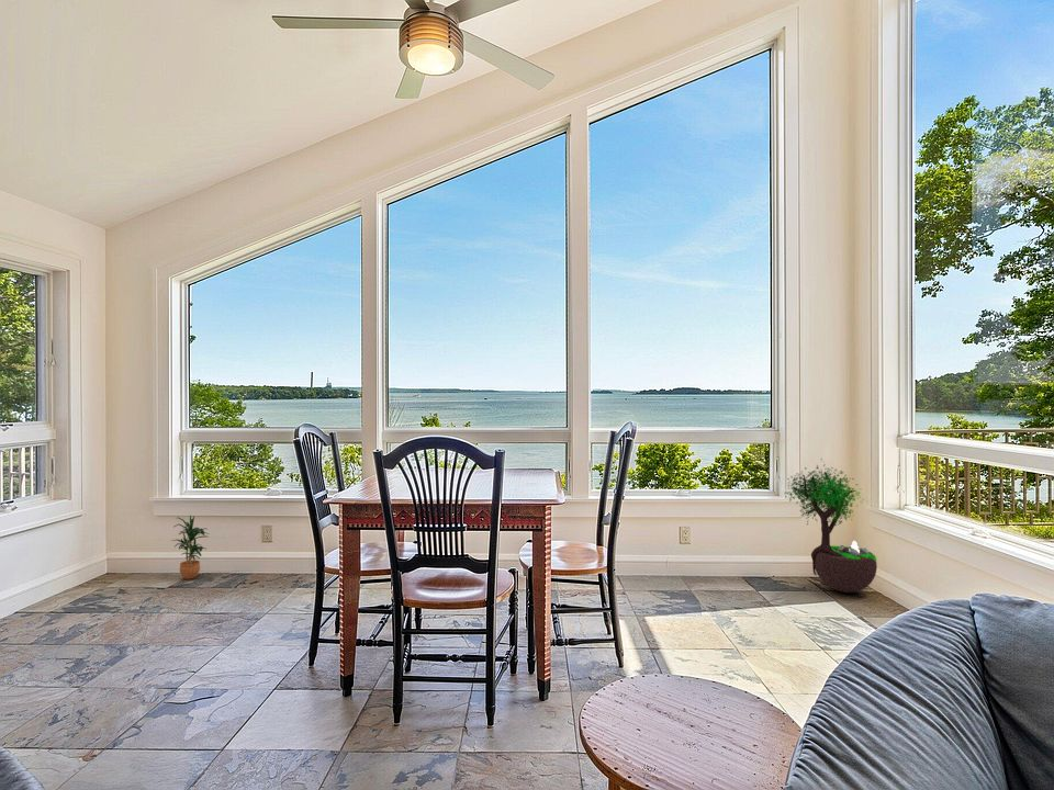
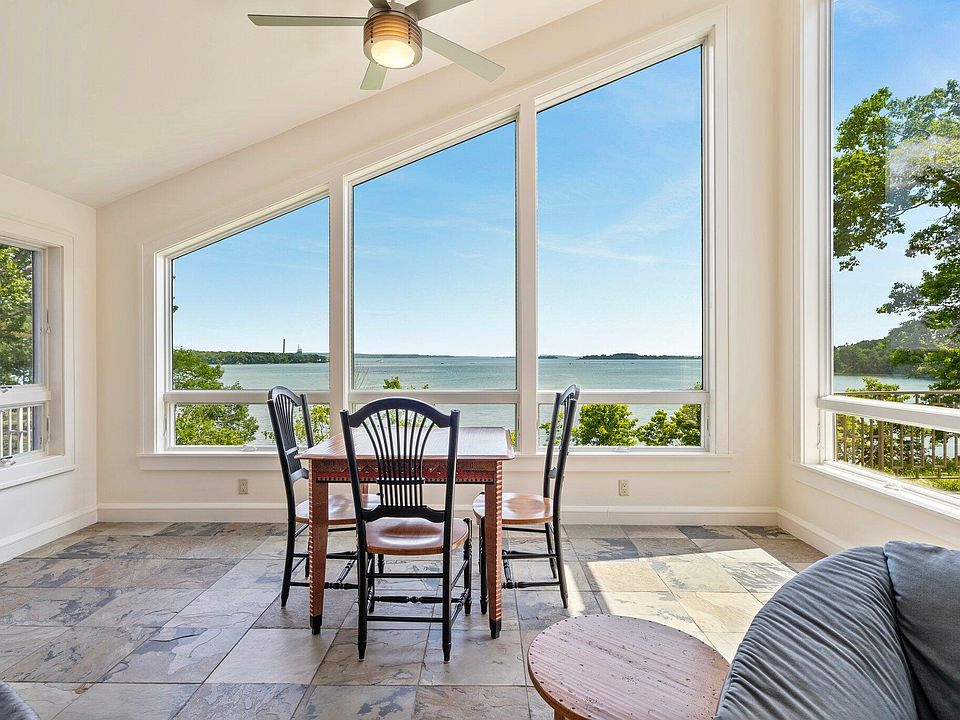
- potted tree (832, 524)
- potted plant (192, 545)
